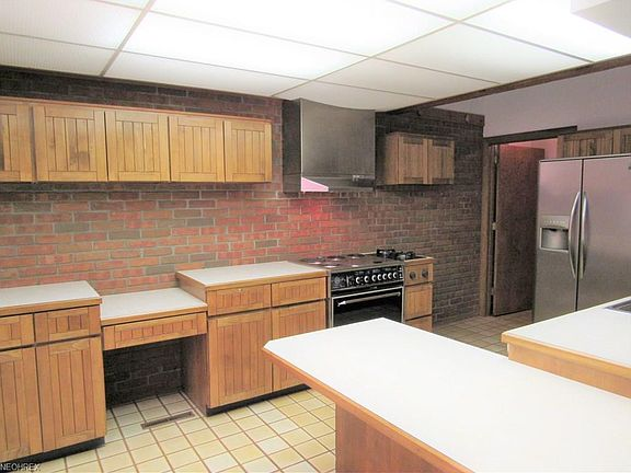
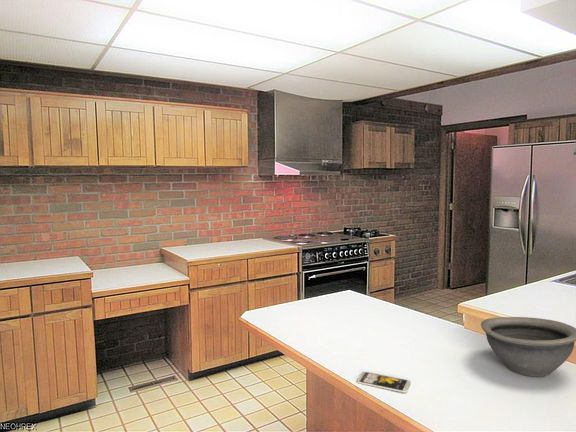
+ bowl (526, 347)
+ smartphone (383, 381)
